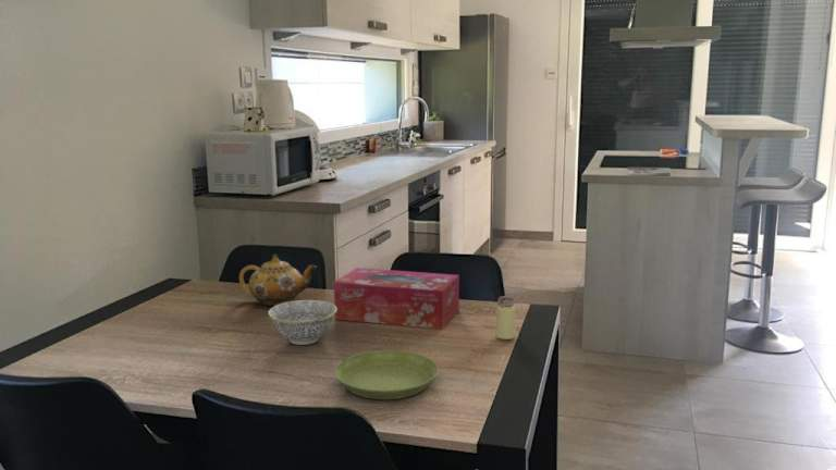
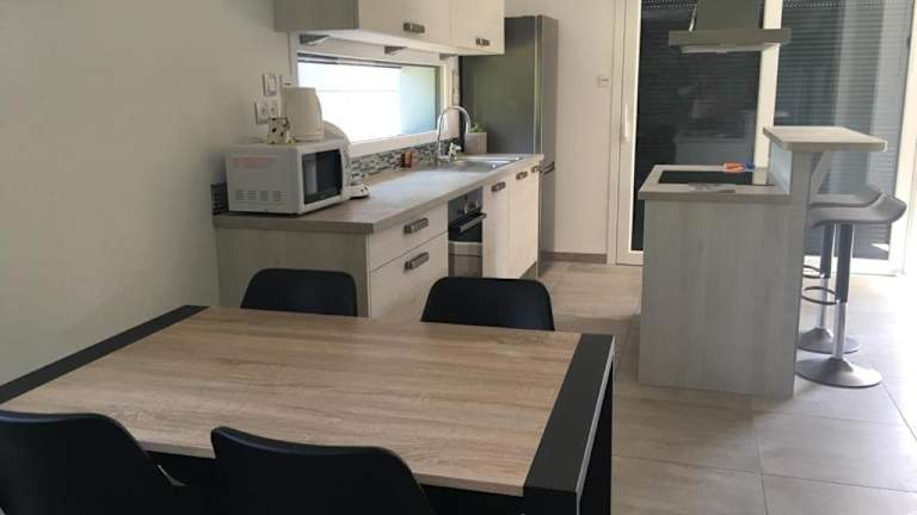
- saltshaker (505, 317)
- saucer (386, 375)
- bowl (303, 324)
- tissue box (397, 296)
- teapot (276, 277)
